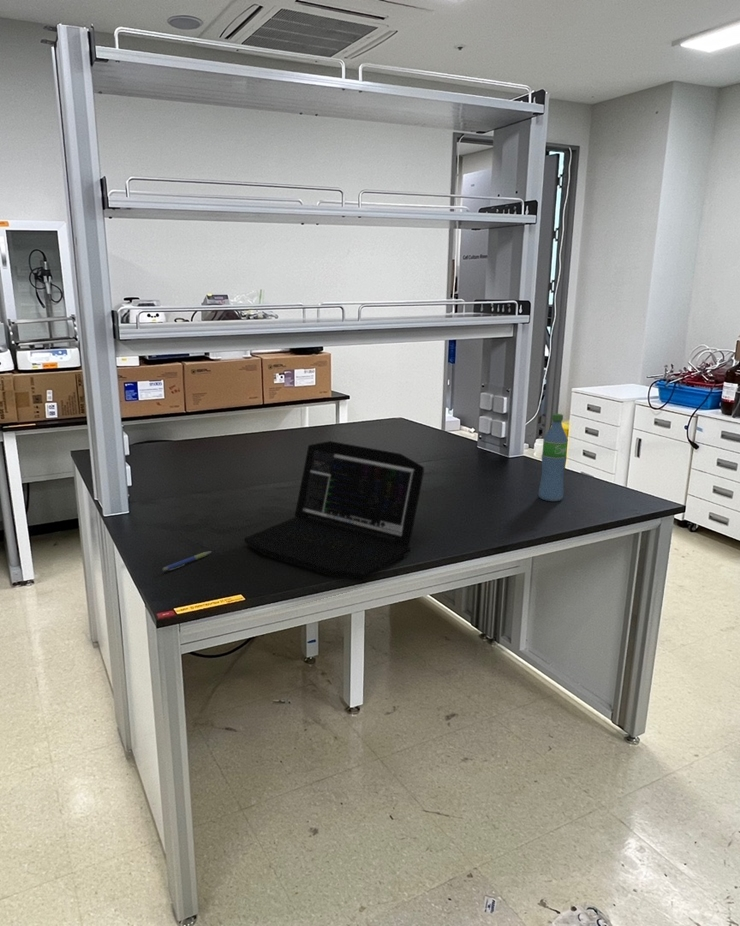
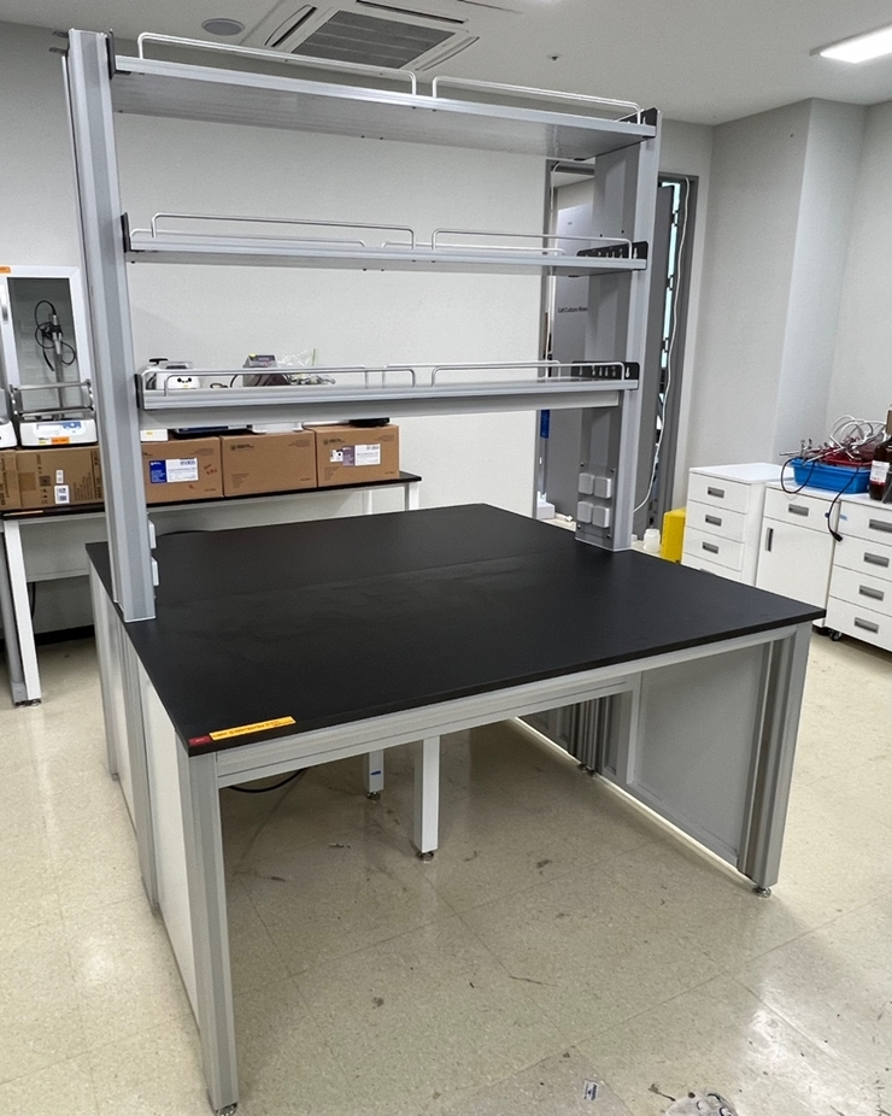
- water bottle (554, 456)
- pen (188, 560)
- laptop (331, 503)
